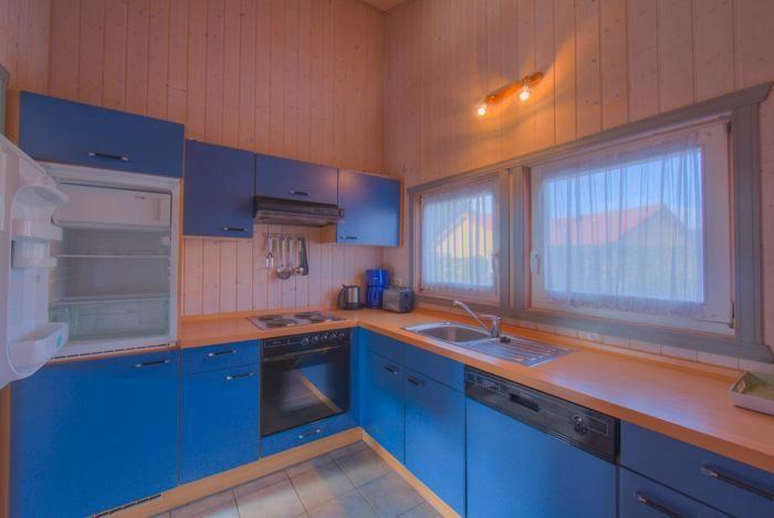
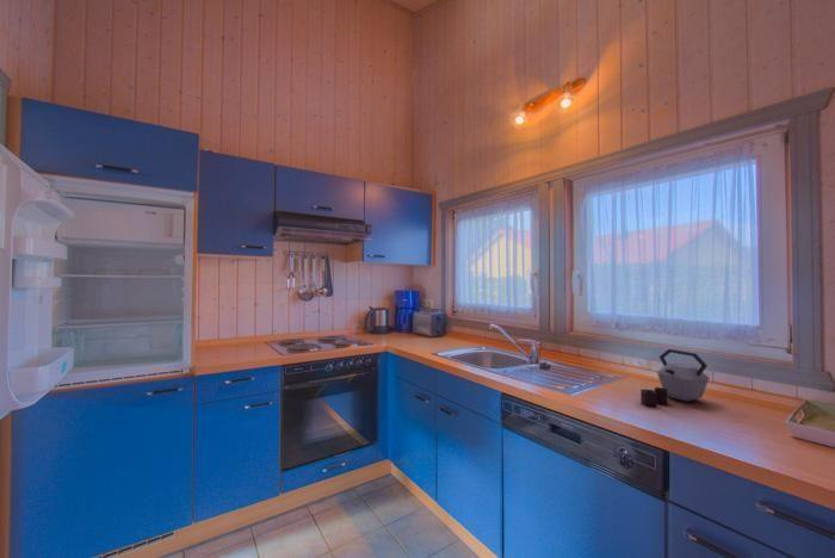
+ kettle (669, 376)
